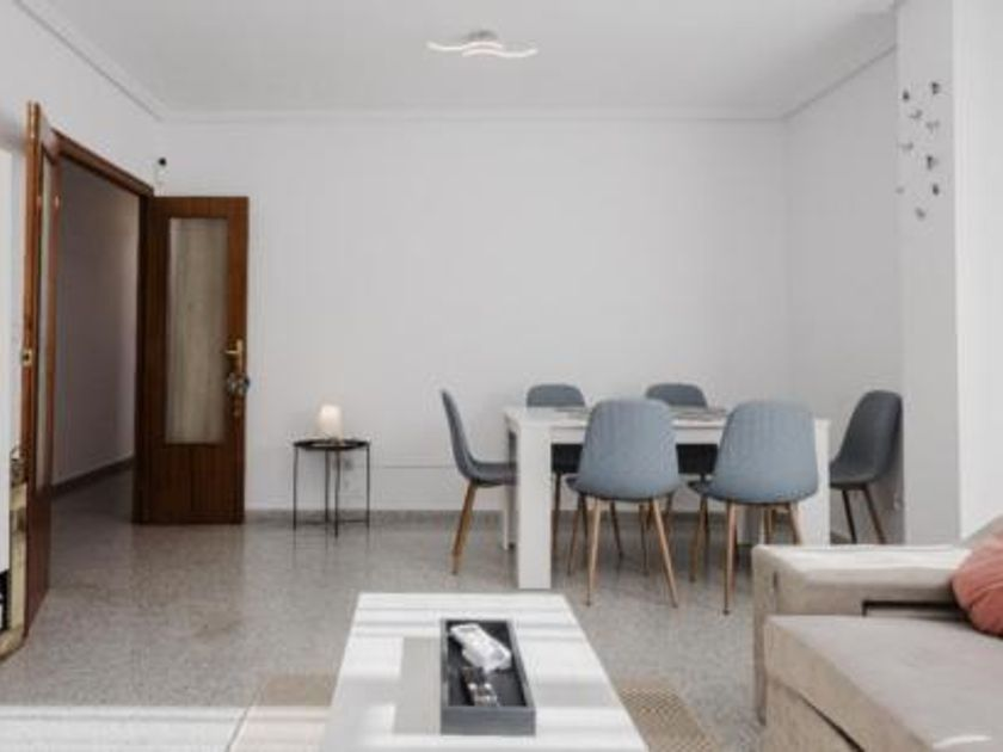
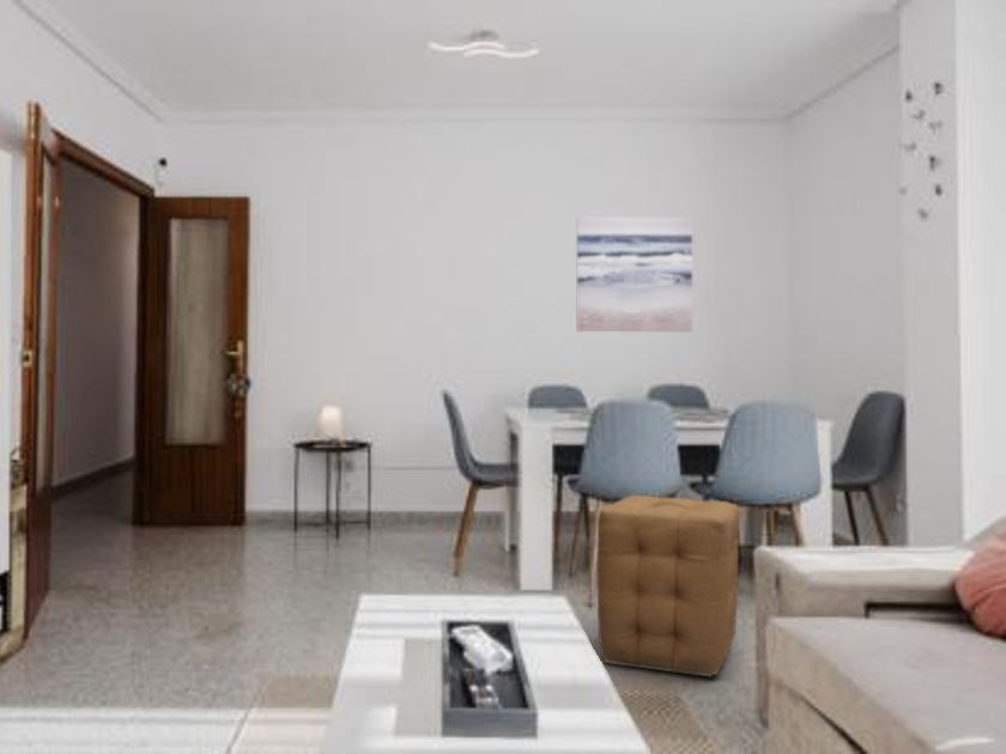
+ ottoman (669, 577)
+ wall art (634, 274)
